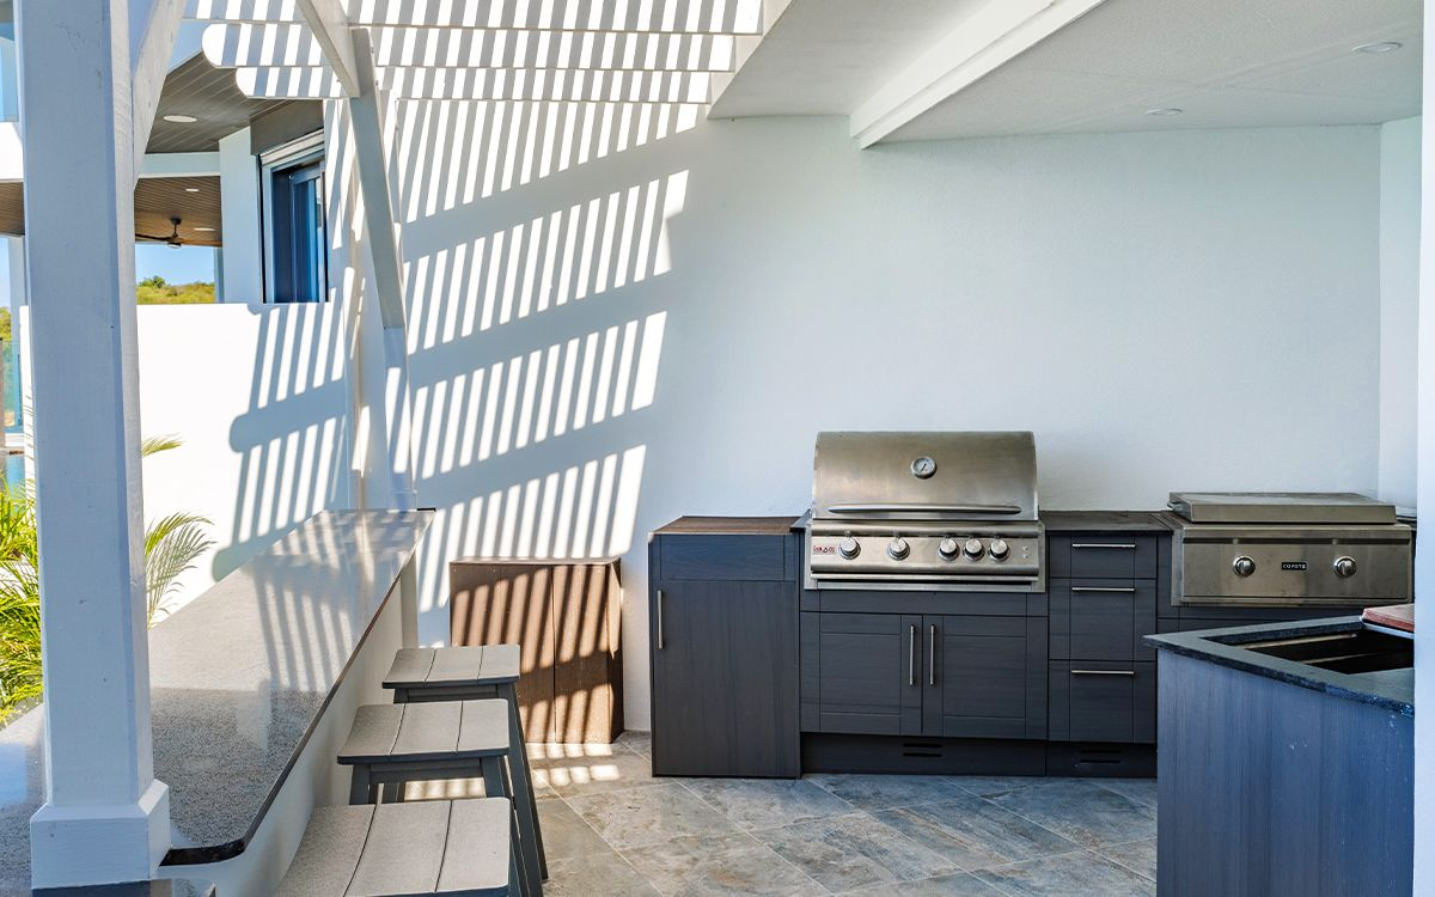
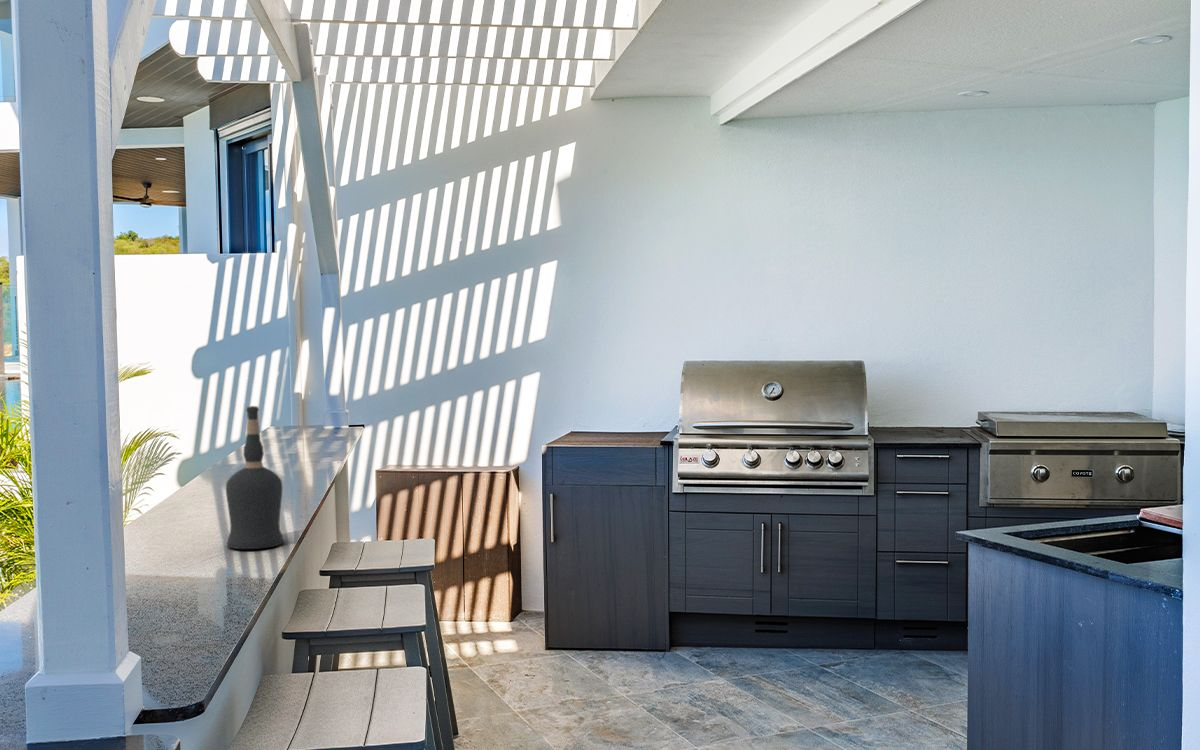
+ liquor bottle (254, 475)
